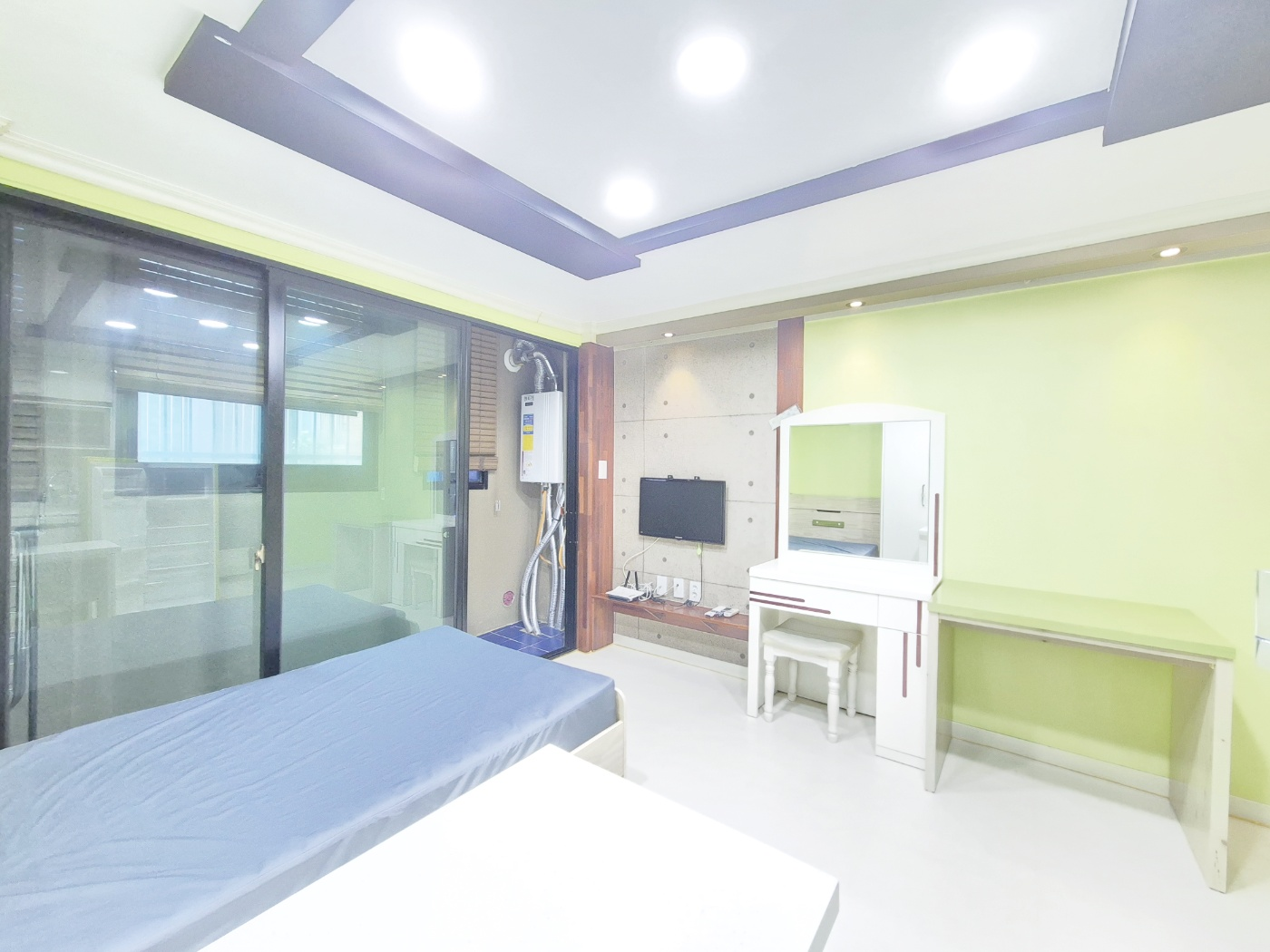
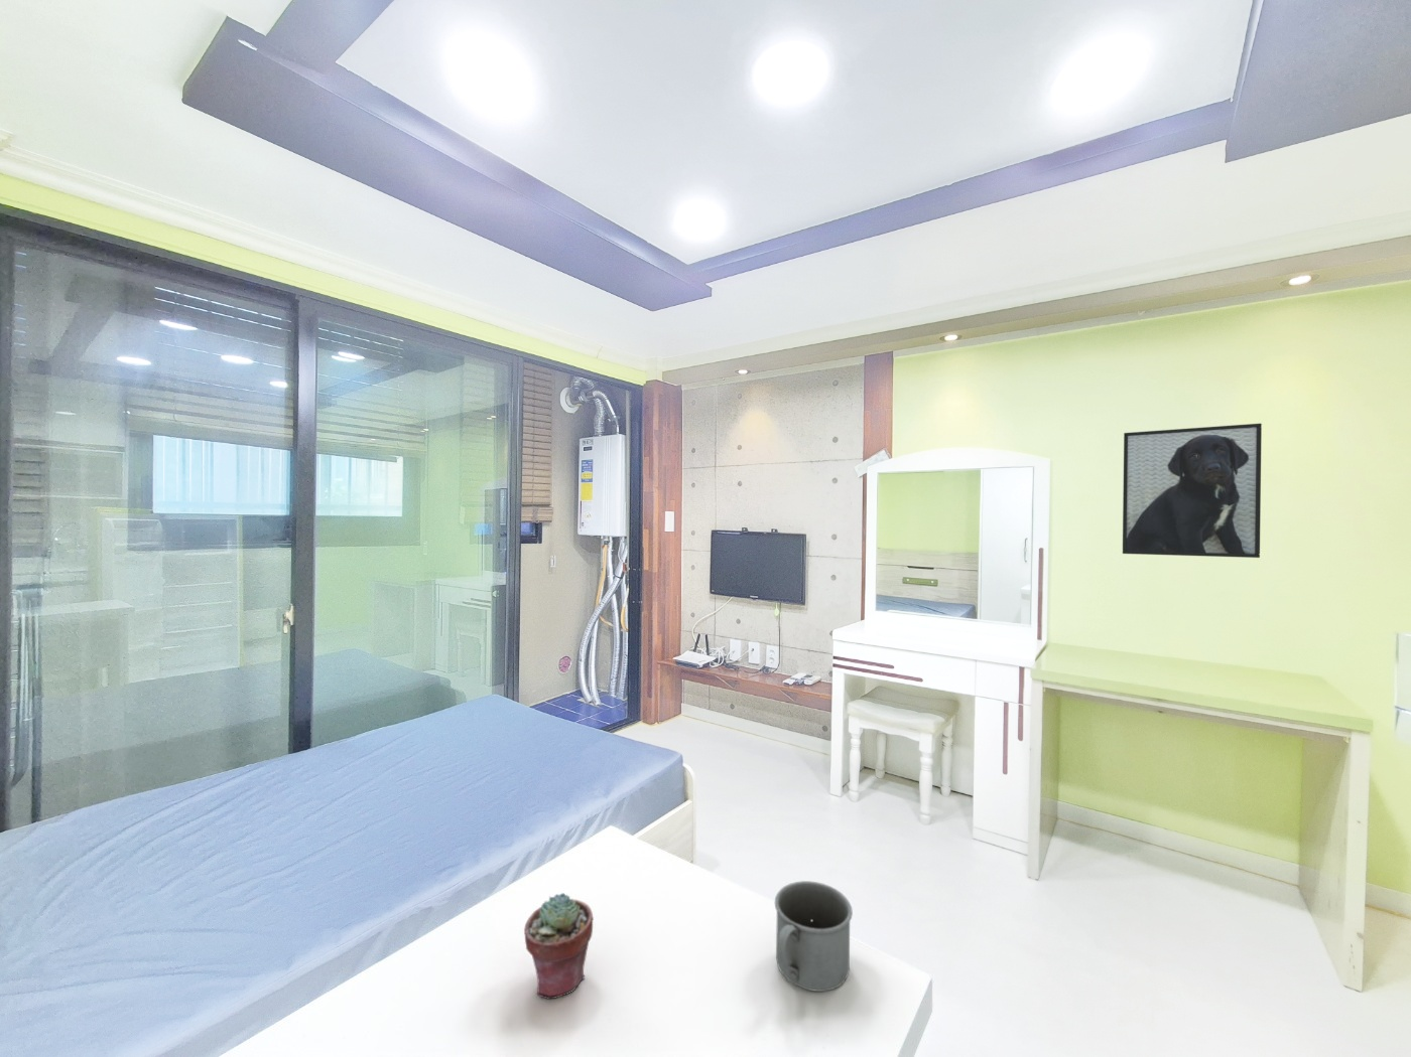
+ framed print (1188, 491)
+ potted succulent (559, 937)
+ mug (809, 936)
